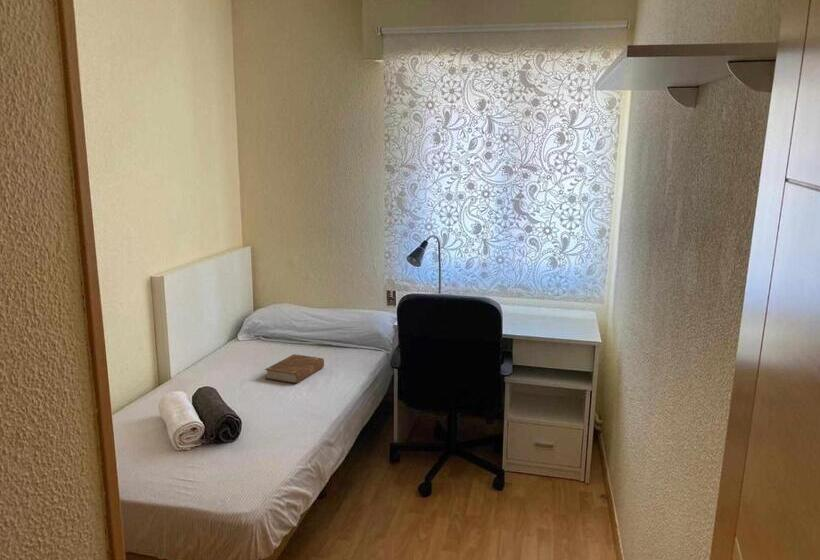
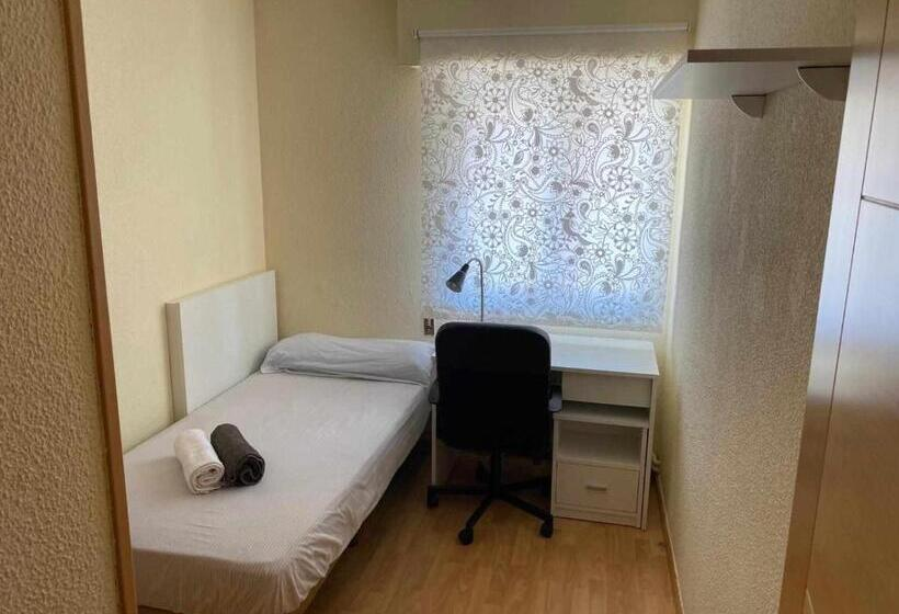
- book (295, 368)
